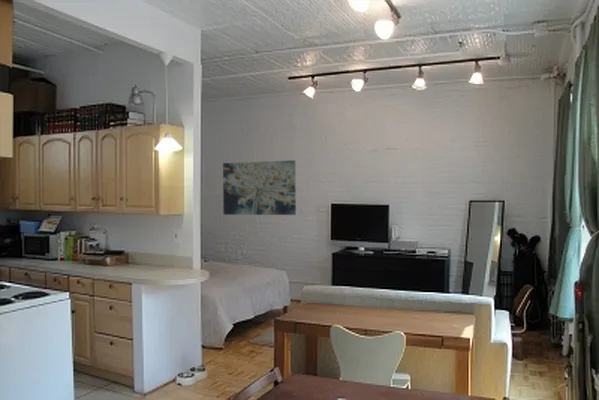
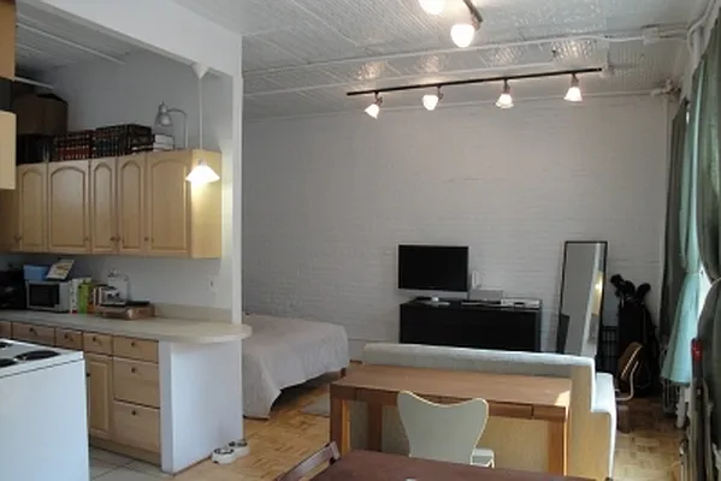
- wall art (258, 188)
